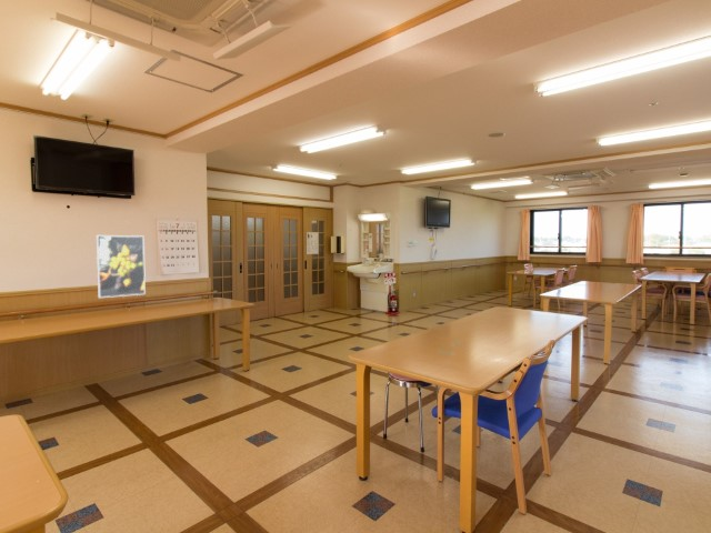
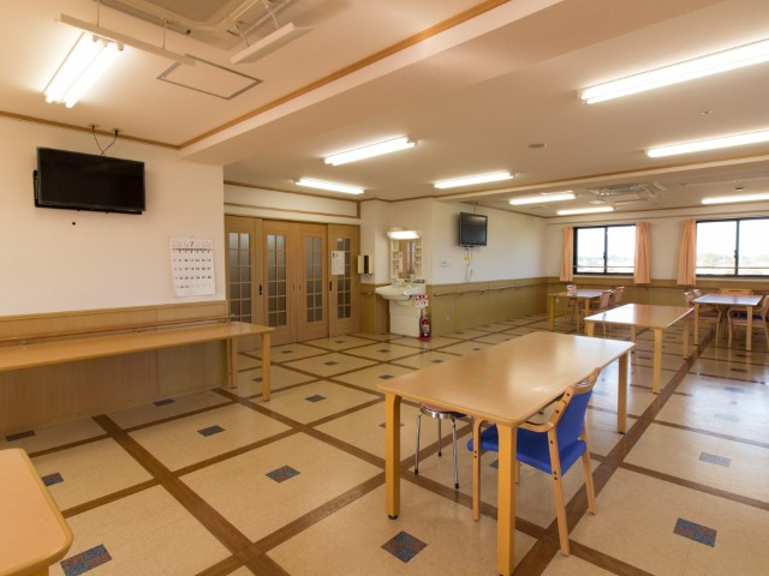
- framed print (121, 265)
